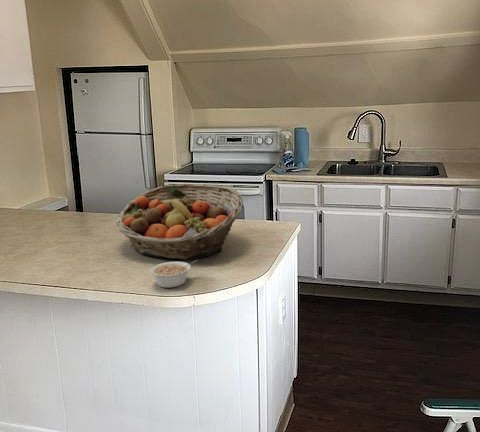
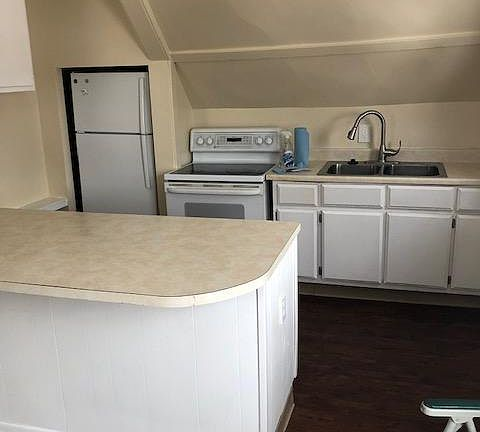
- legume (172, 273)
- fruit basket (180, 219)
